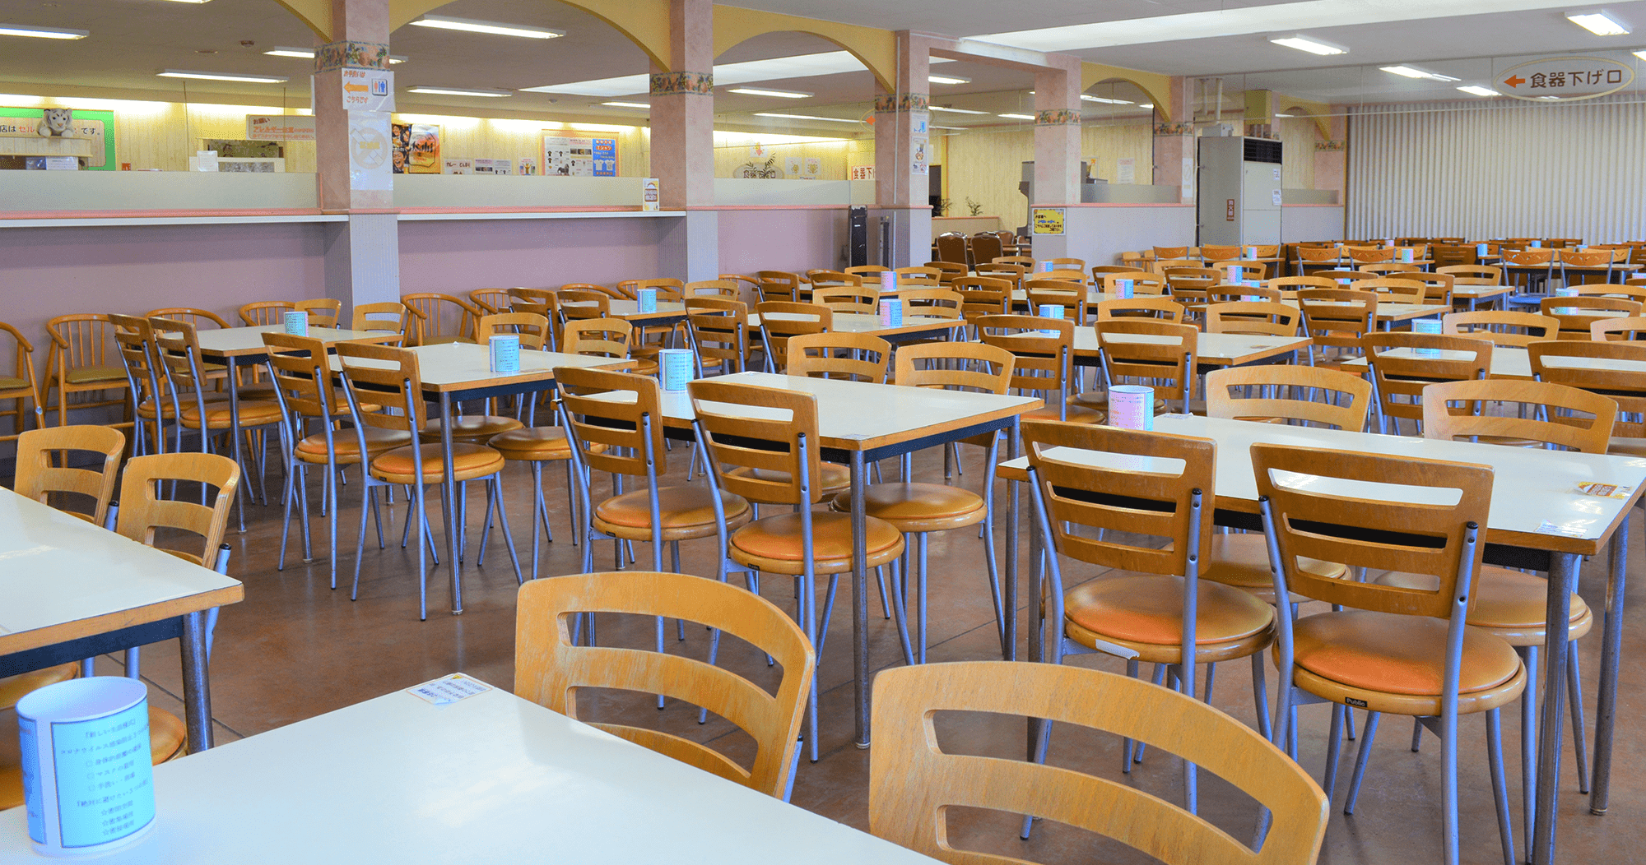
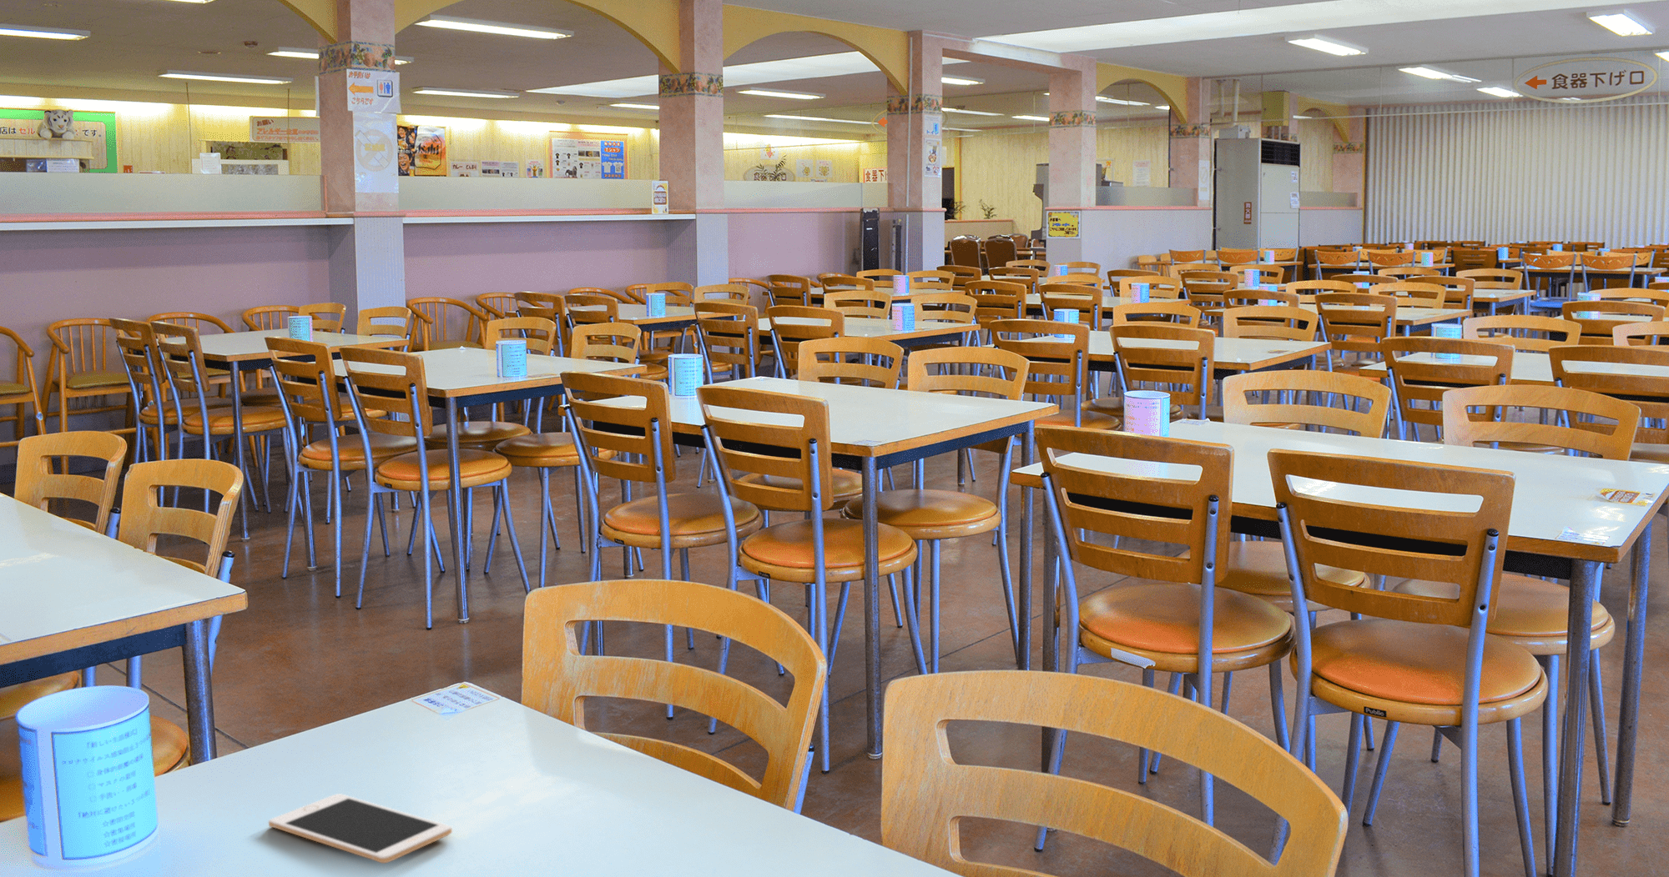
+ cell phone (360, 826)
